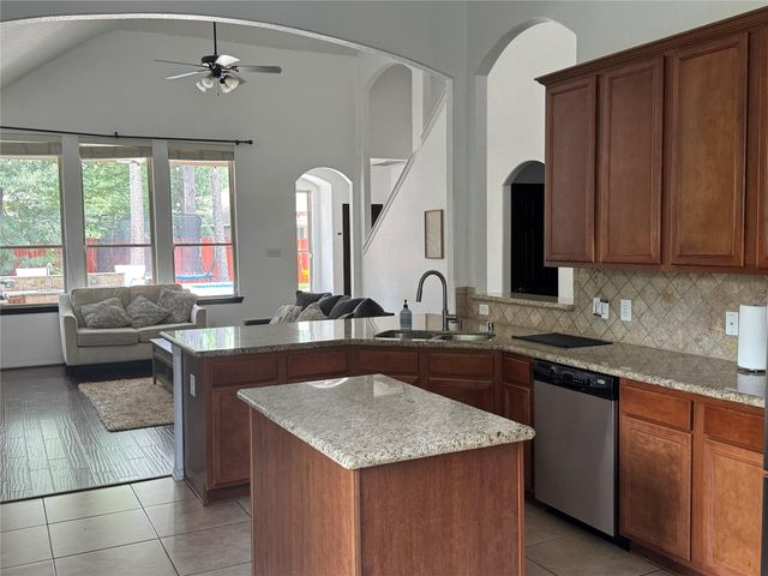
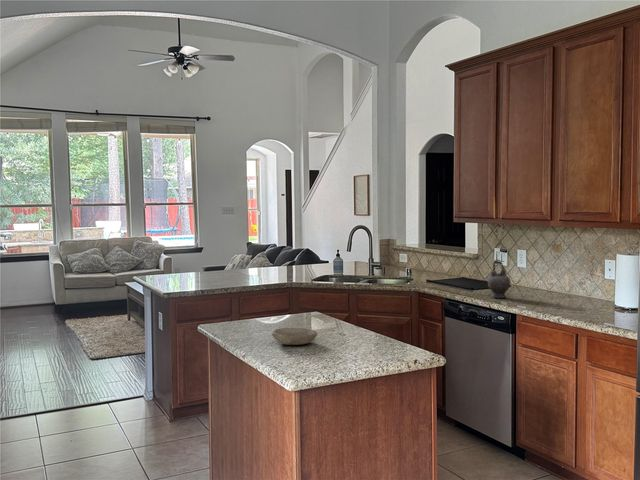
+ bowl (294, 336)
+ teapot (497, 278)
